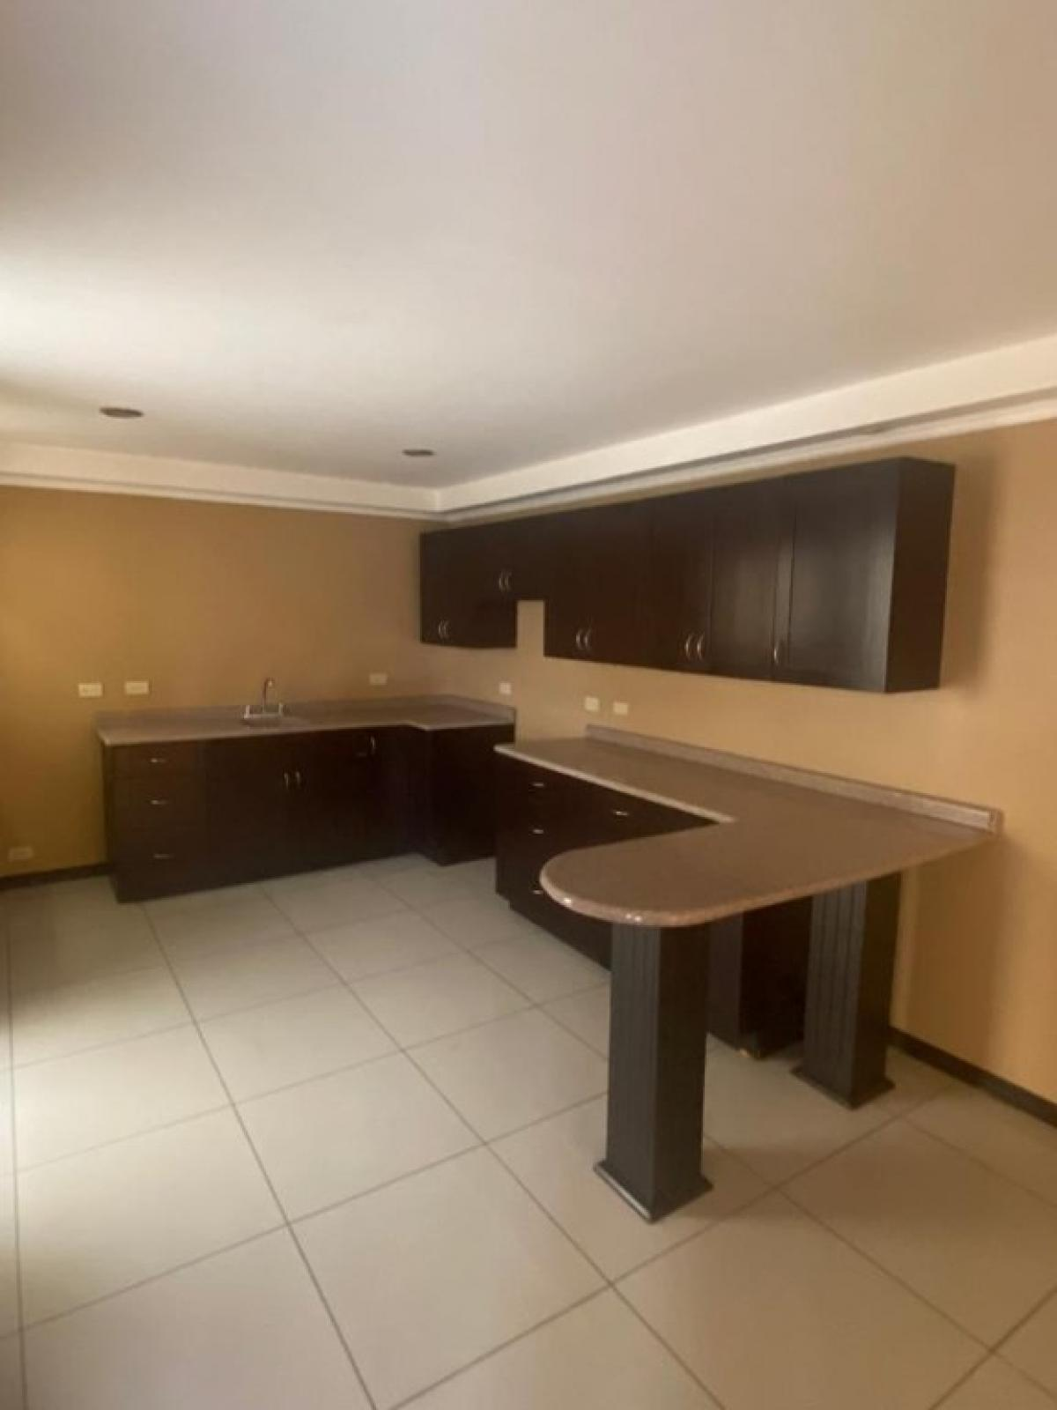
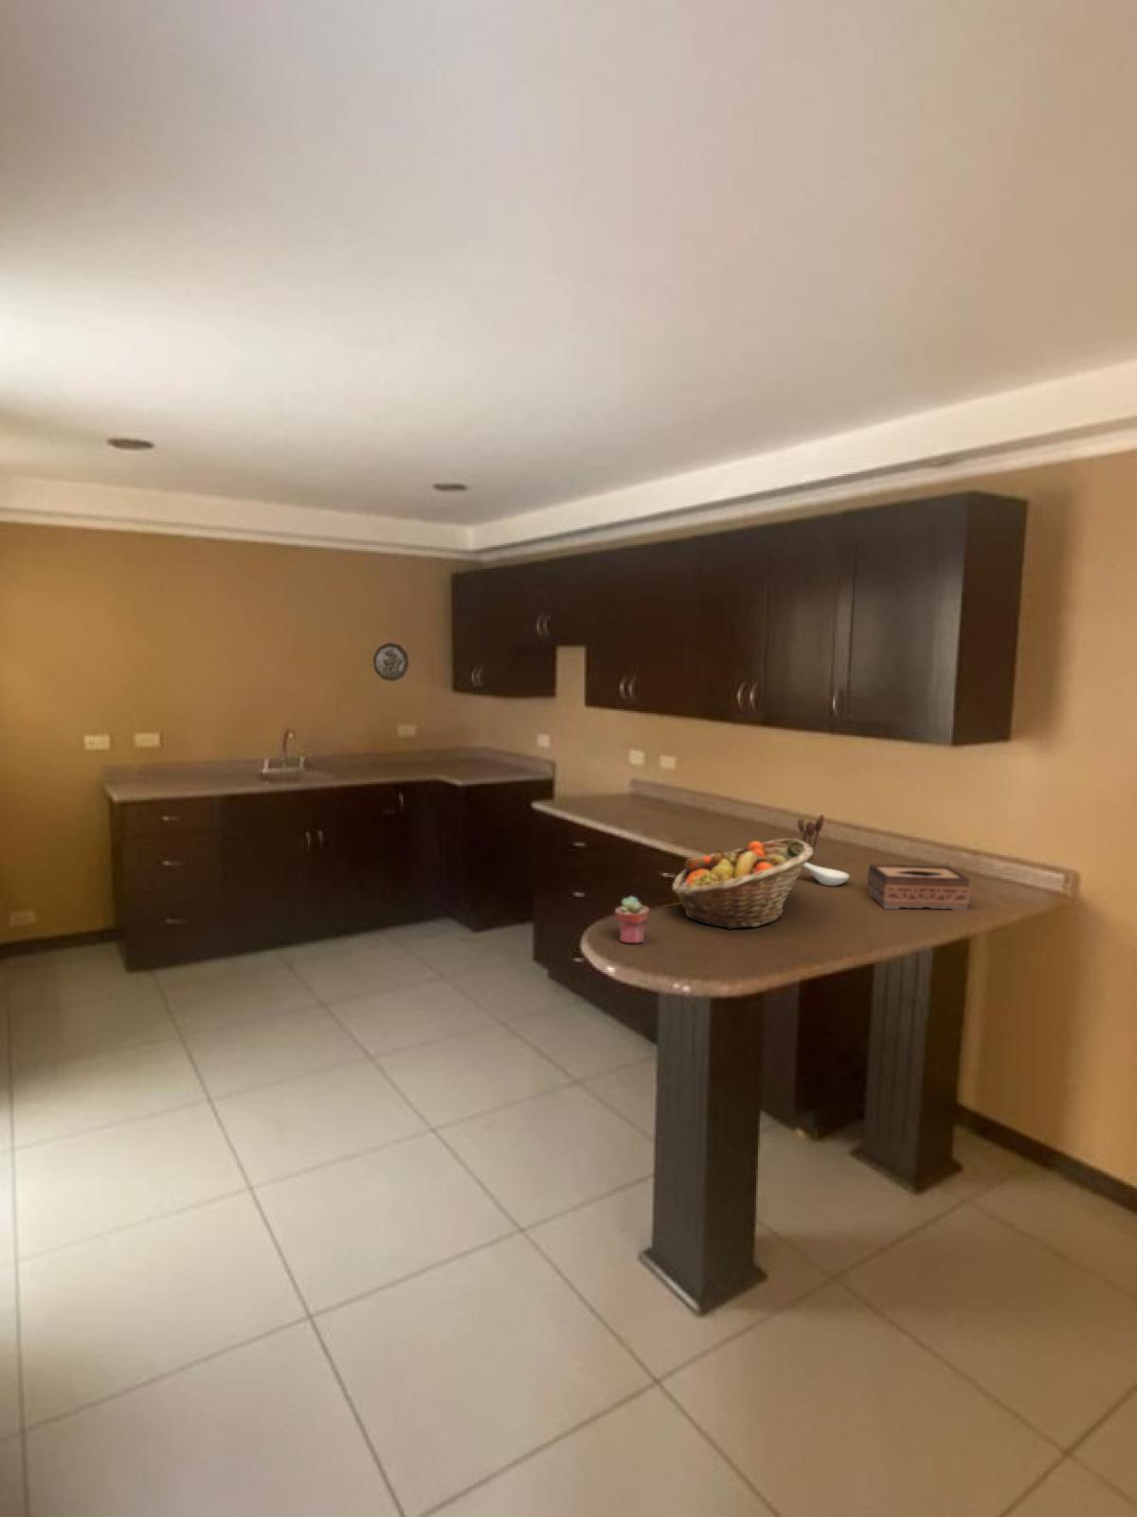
+ tissue box (916, 886)
+ utensil holder (811, 841)
+ potted succulent (632, 917)
+ fruit basket (740, 877)
+ spoon rest (813, 872)
+ decorative plate (391, 662)
